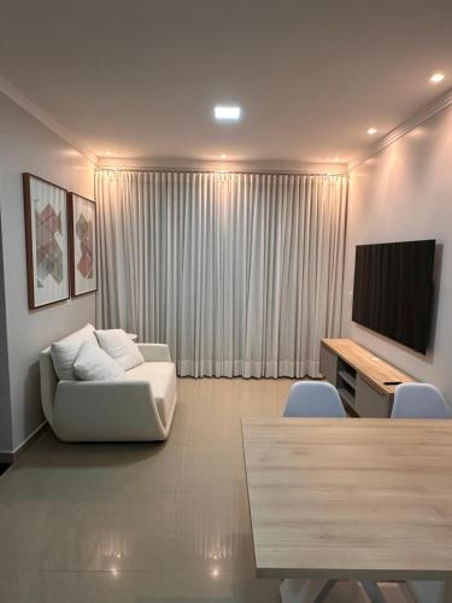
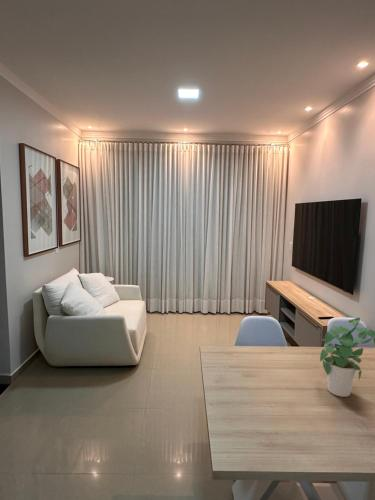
+ potted plant (346, 355)
